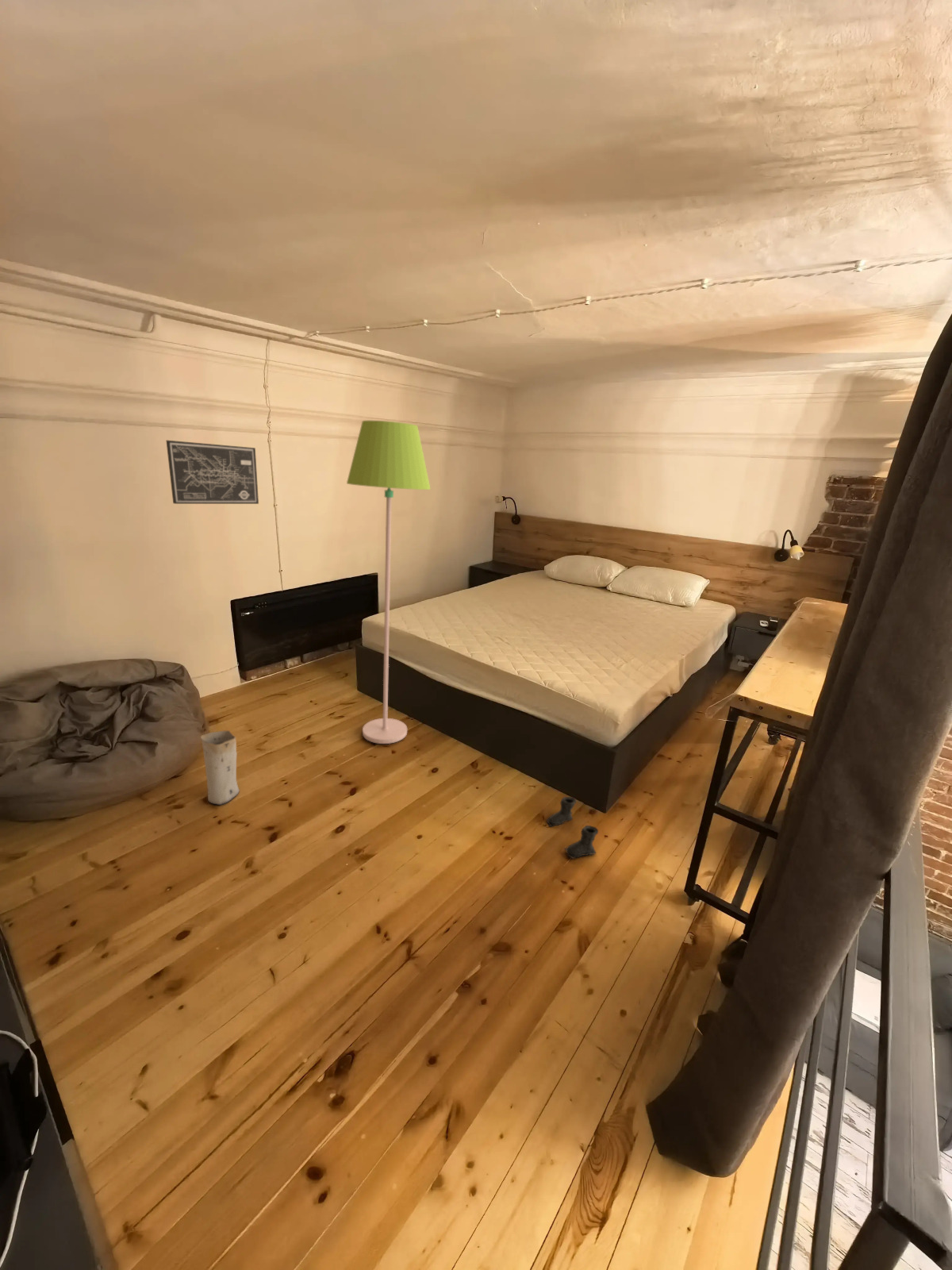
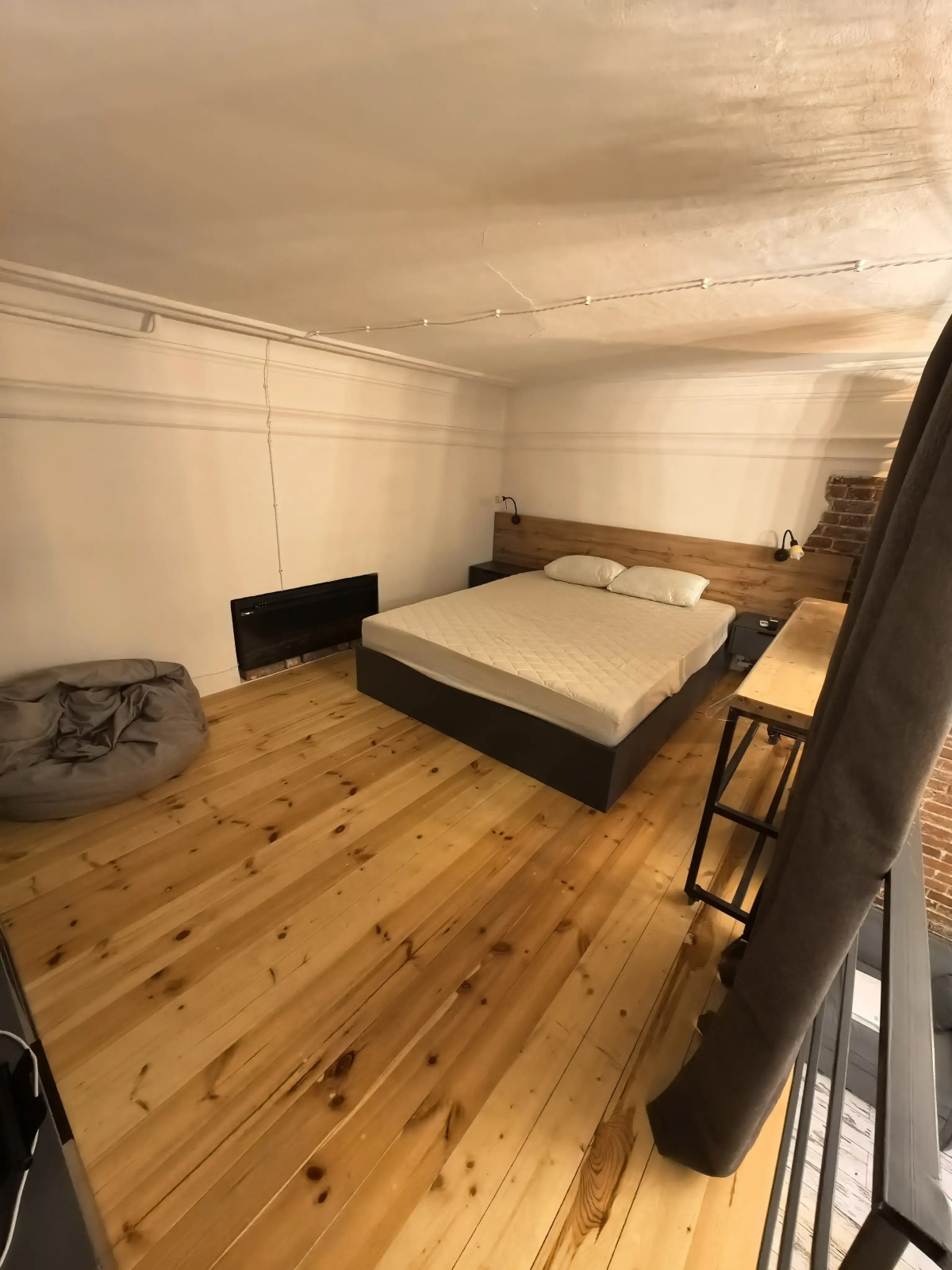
- floor lamp (387, 593)
- vase (220, 767)
- boots (570, 820)
- wall art (216, 474)
